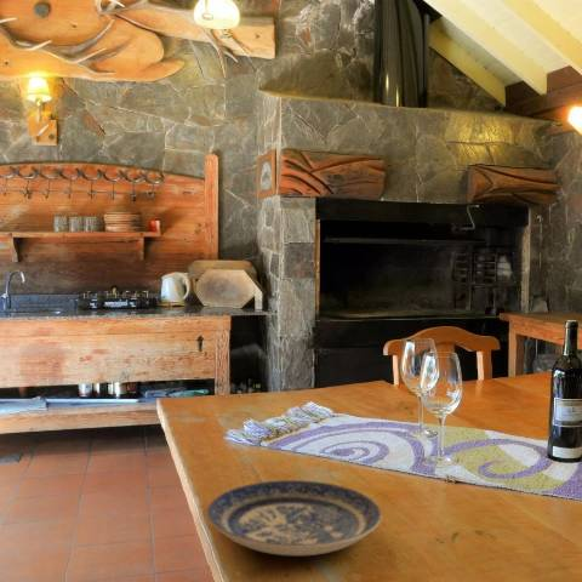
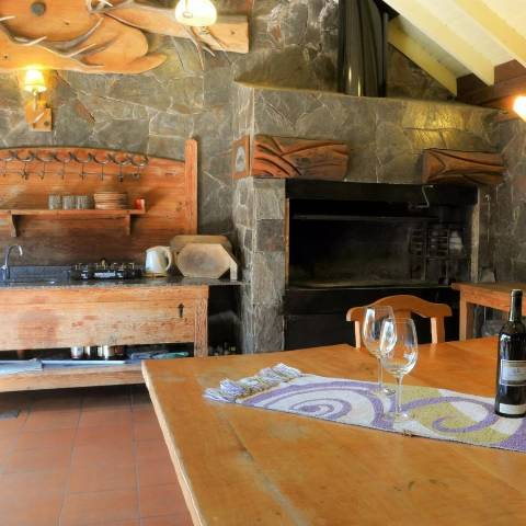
- plate (293, 520)
